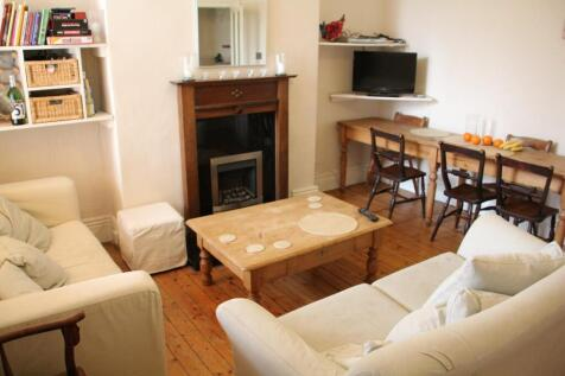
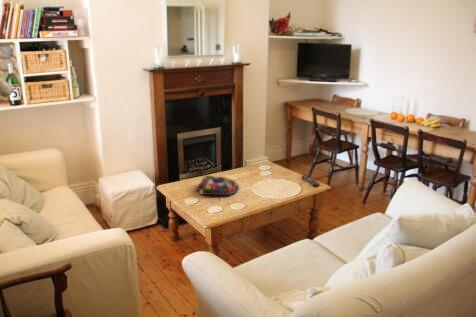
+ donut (217, 184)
